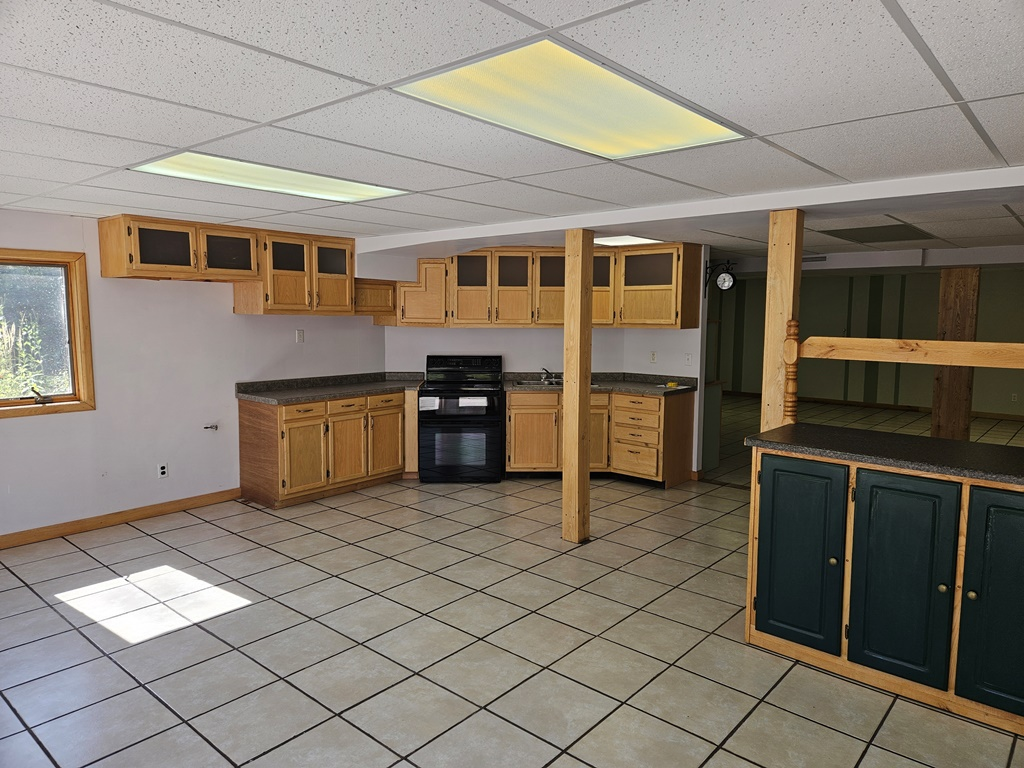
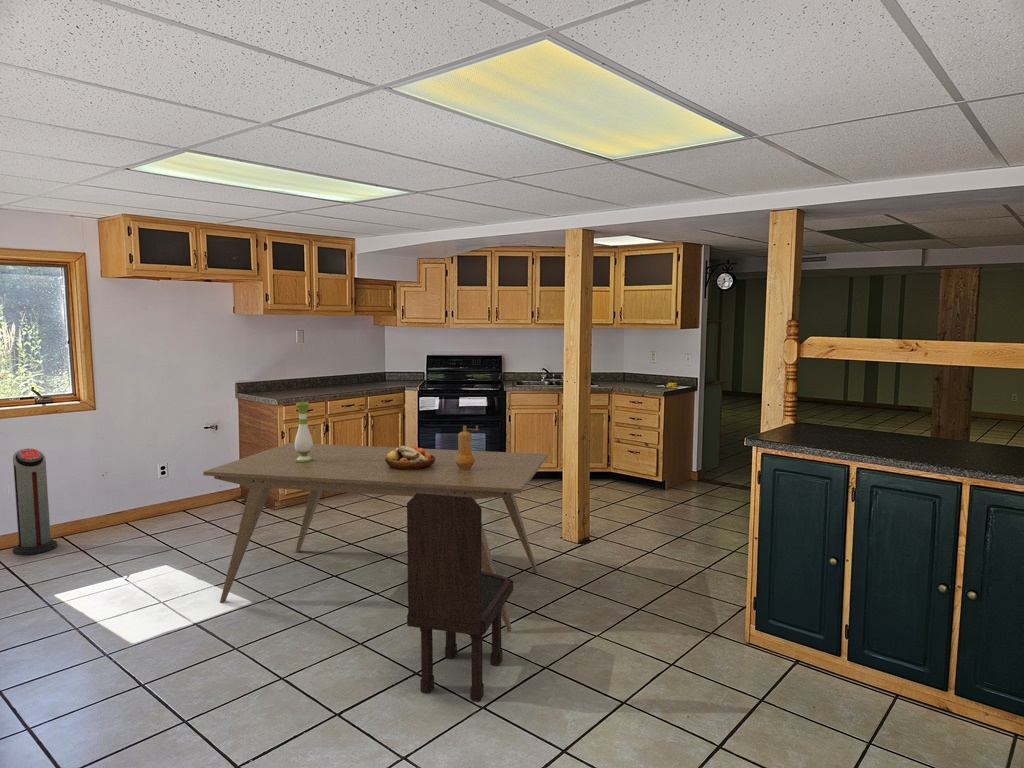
+ vase (303, 431)
+ air purifier (32, 499)
+ pepper mill (467, 446)
+ dining chair (463, 579)
+ dining table (387, 494)
+ fruit bowl (410, 455)
